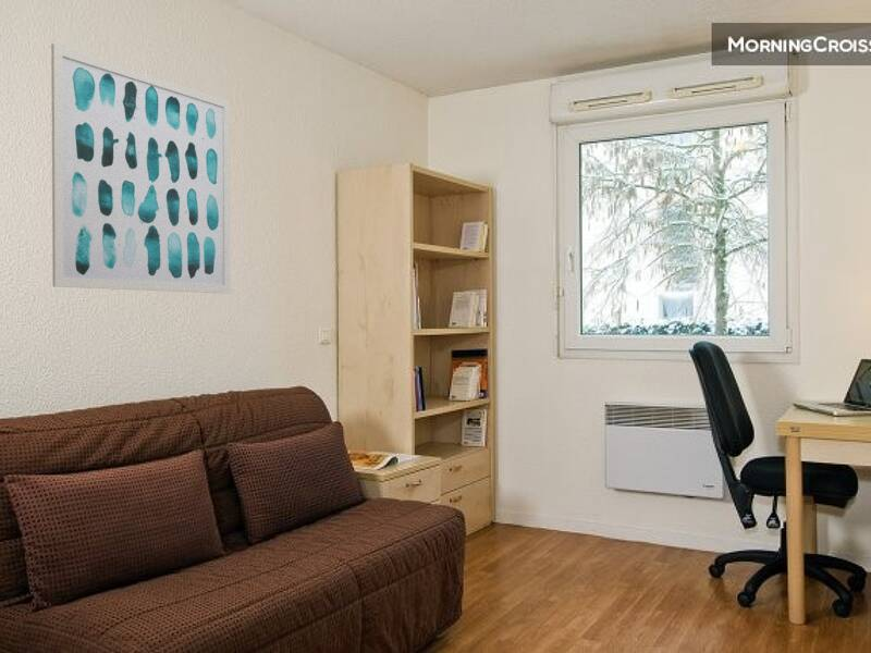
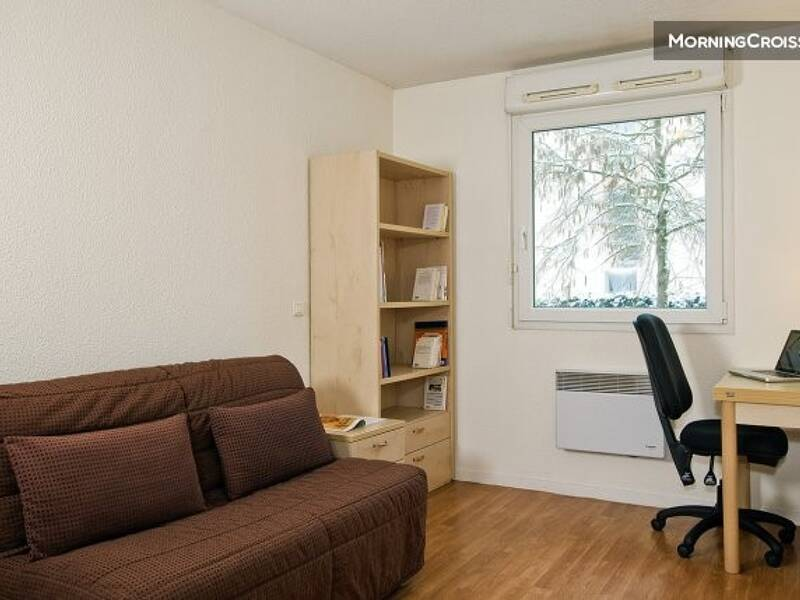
- wall art (150, 183)
